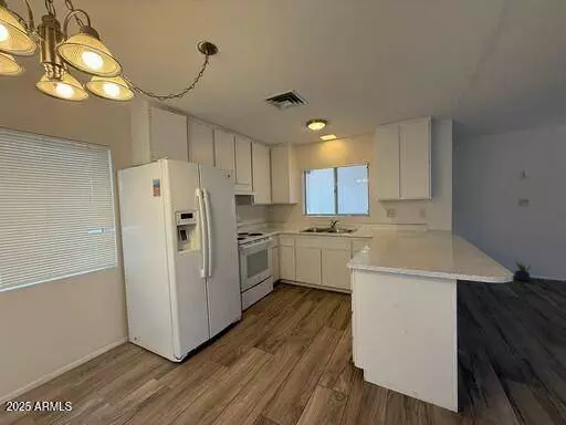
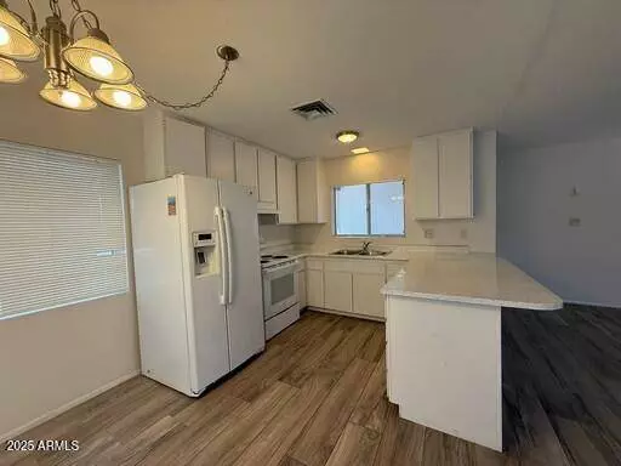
- potted plant (523, 270)
